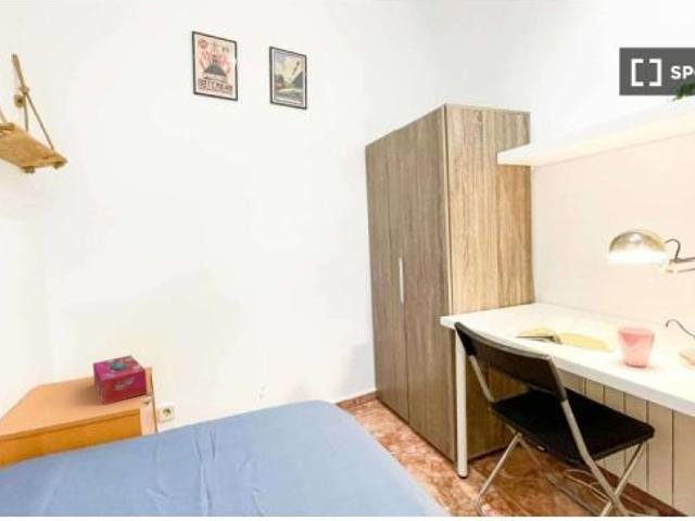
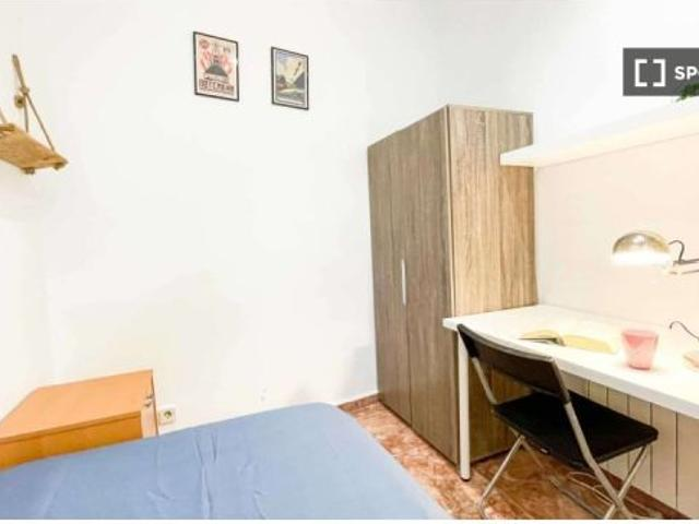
- tissue box (118, 378)
